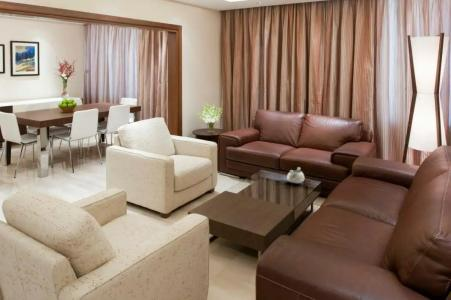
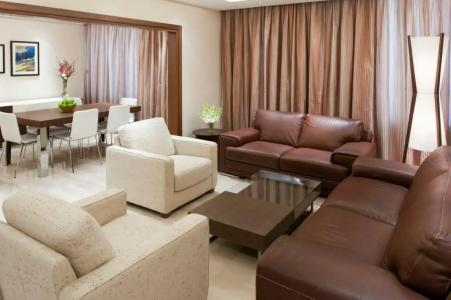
- decorative bowl (295, 175)
